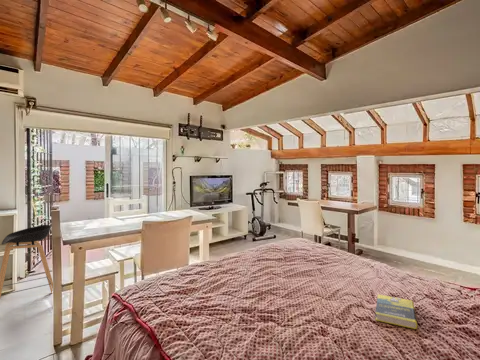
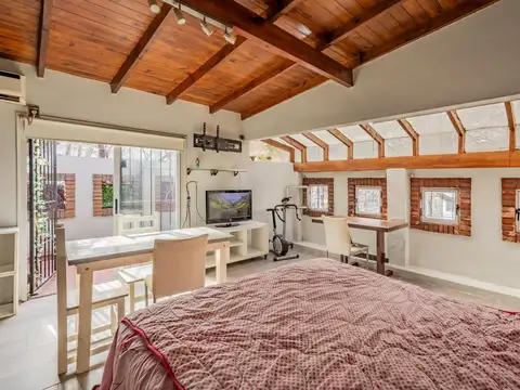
- stool (29, 280)
- book (395, 310)
